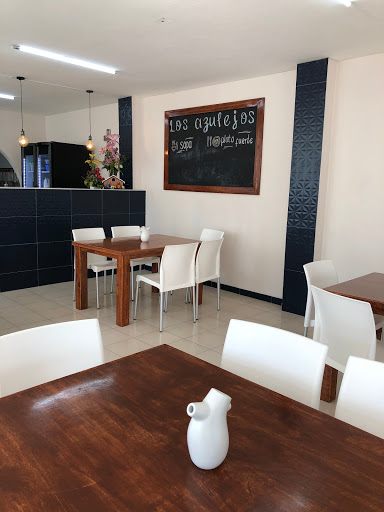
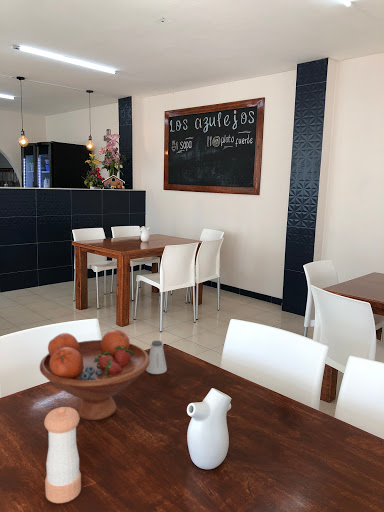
+ saltshaker (156, 356)
+ fruit bowl (96, 374)
+ pepper shaker (62, 450)
